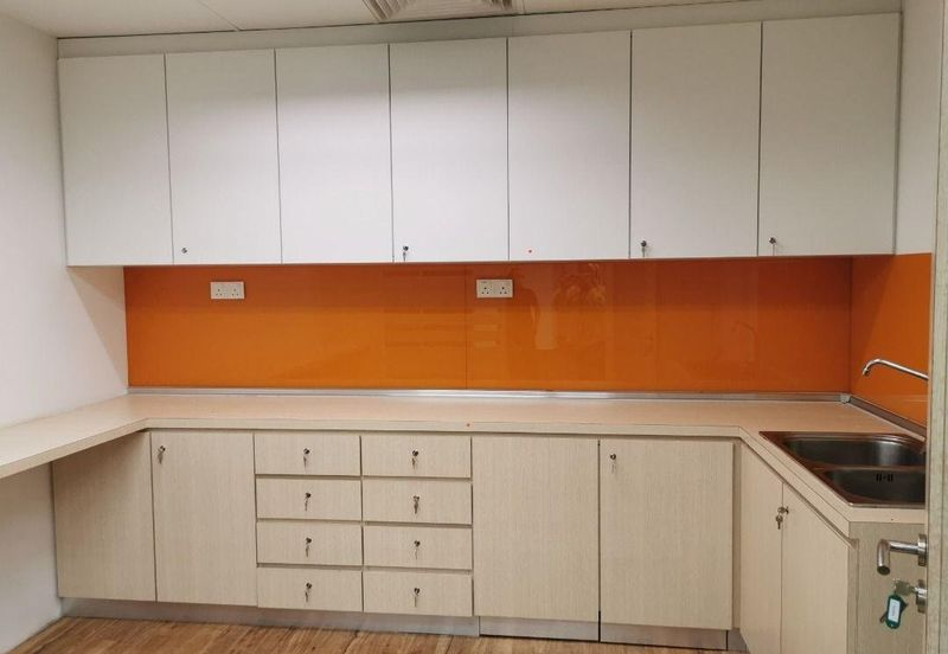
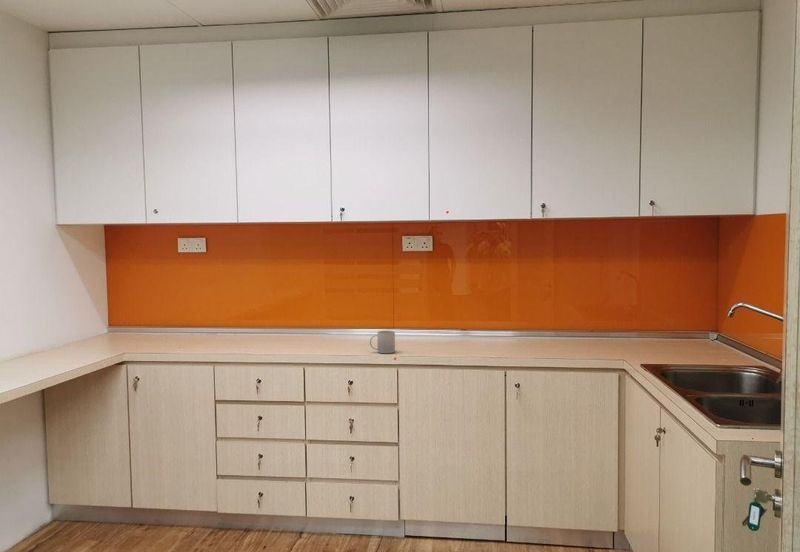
+ mug (382, 341)
